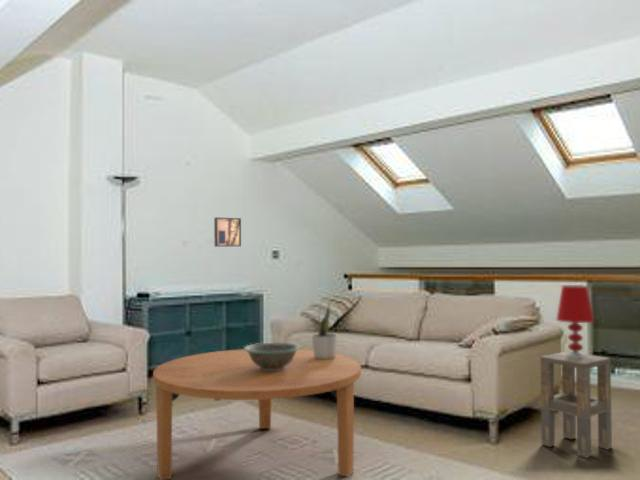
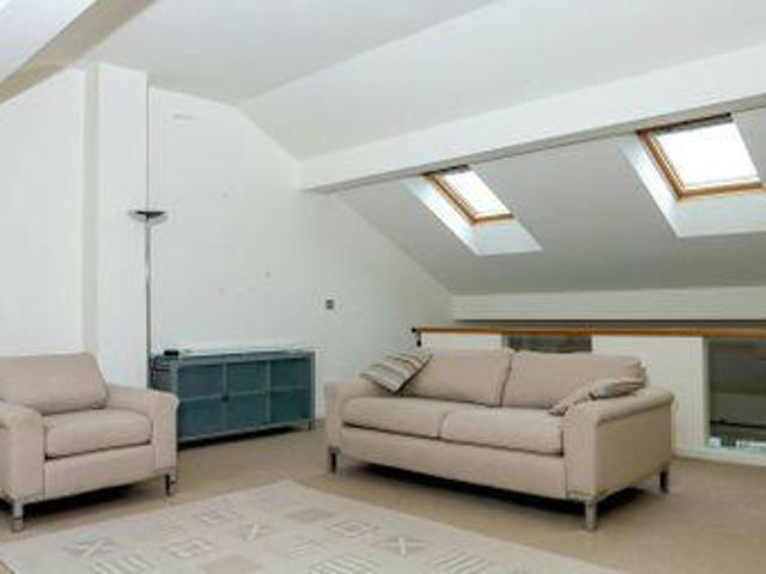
- coffee table (259, 411)
- side table (575, 401)
- decorative bowl (272, 357)
- potted plant (324, 327)
- wall art (227, 232)
- table lamp (575, 320)
